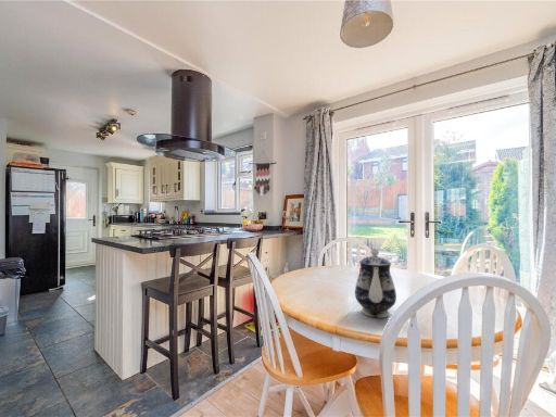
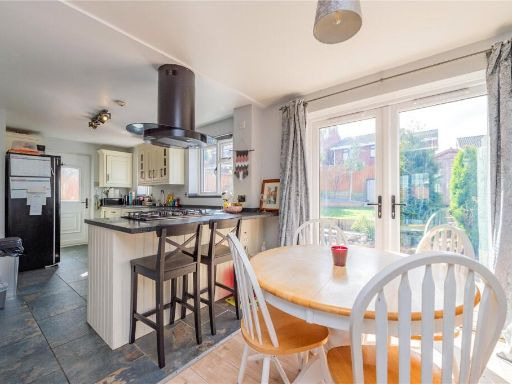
- teapot (375, 280)
